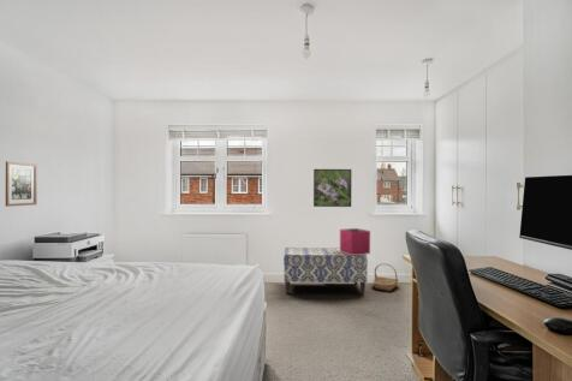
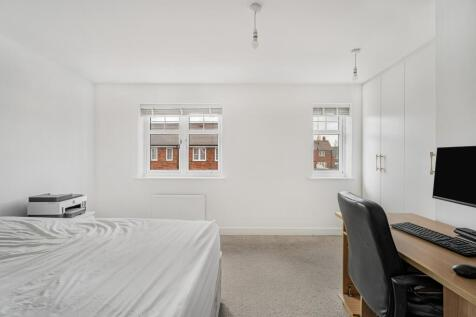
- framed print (332, 187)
- wall art (22, 184)
- basket (386, 278)
- bench (323, 269)
- storage bin (354, 240)
